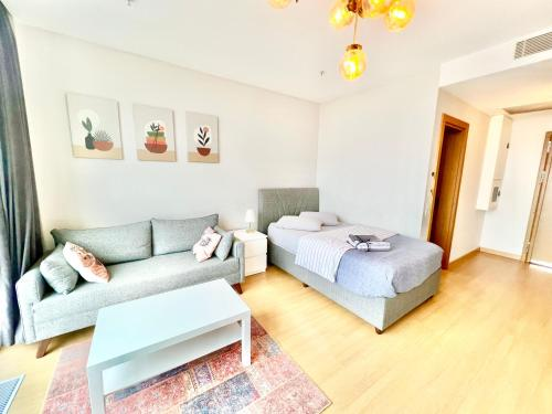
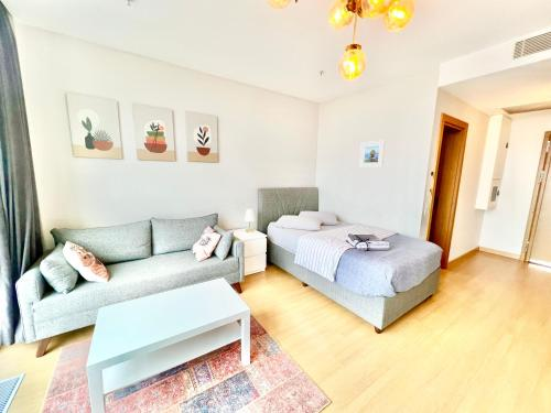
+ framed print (371, 154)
